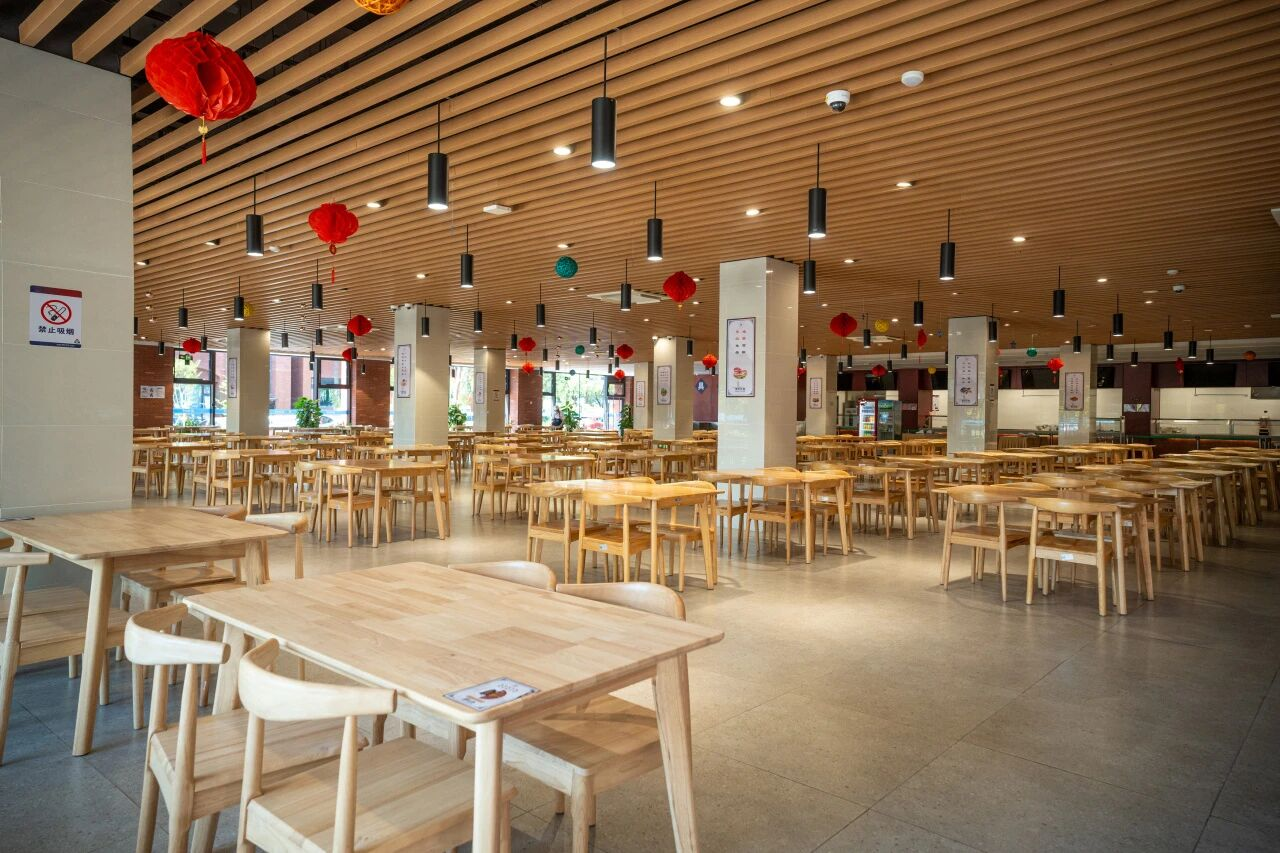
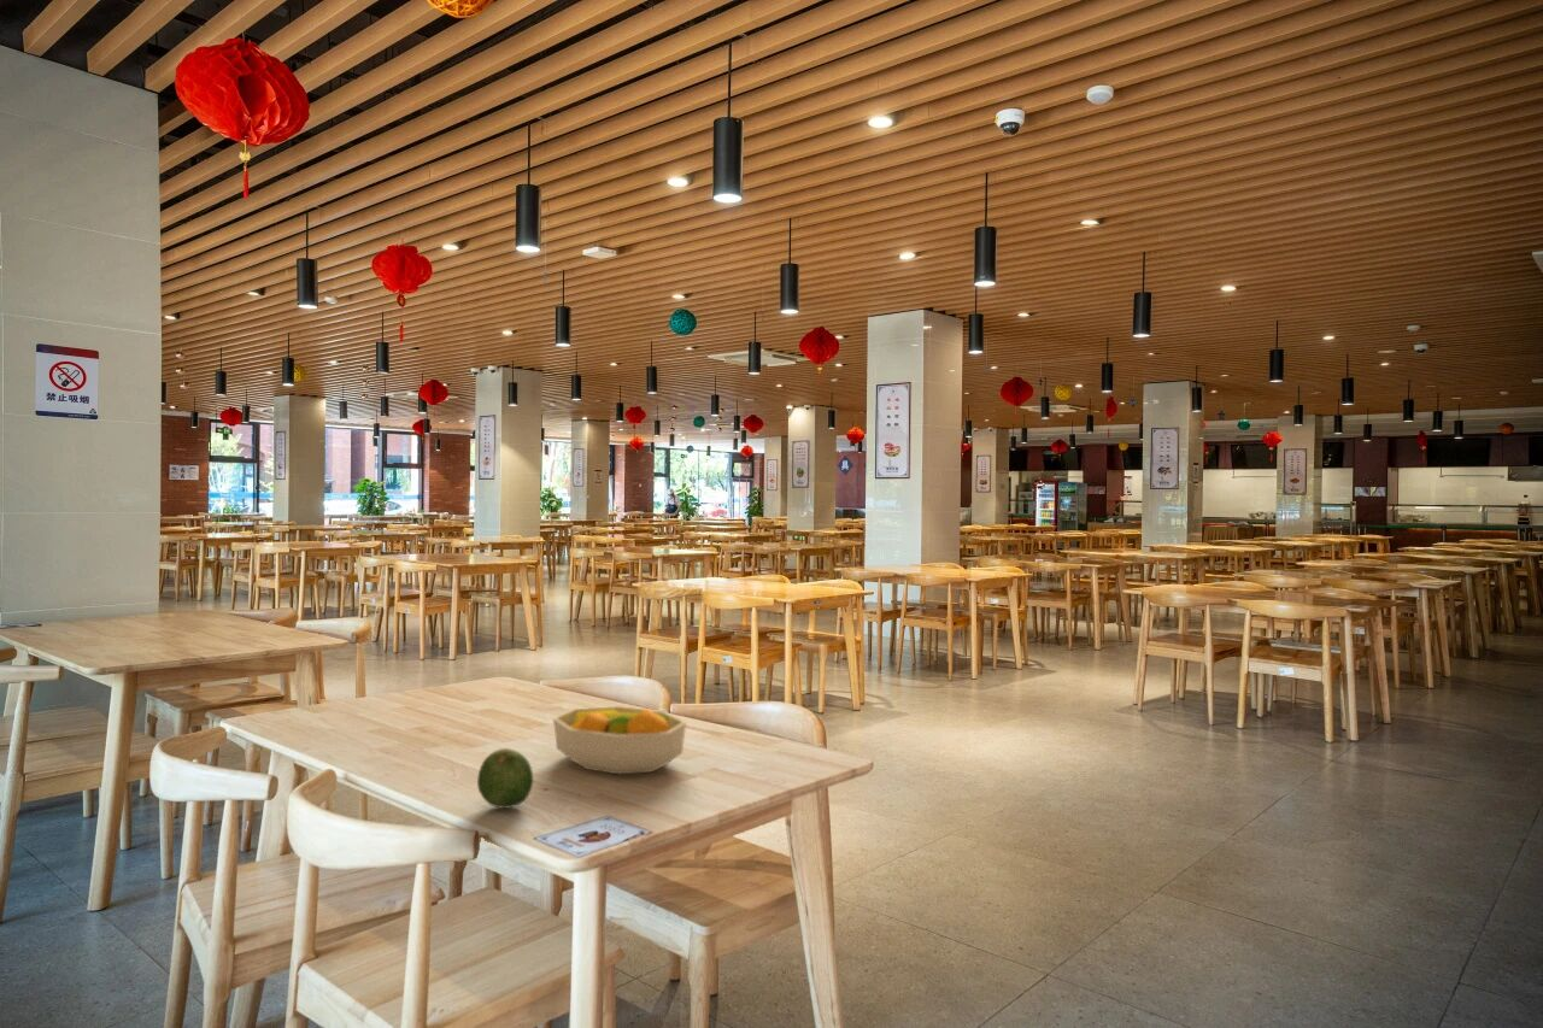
+ fruit bowl (618, 730)
+ fruit (505, 777)
